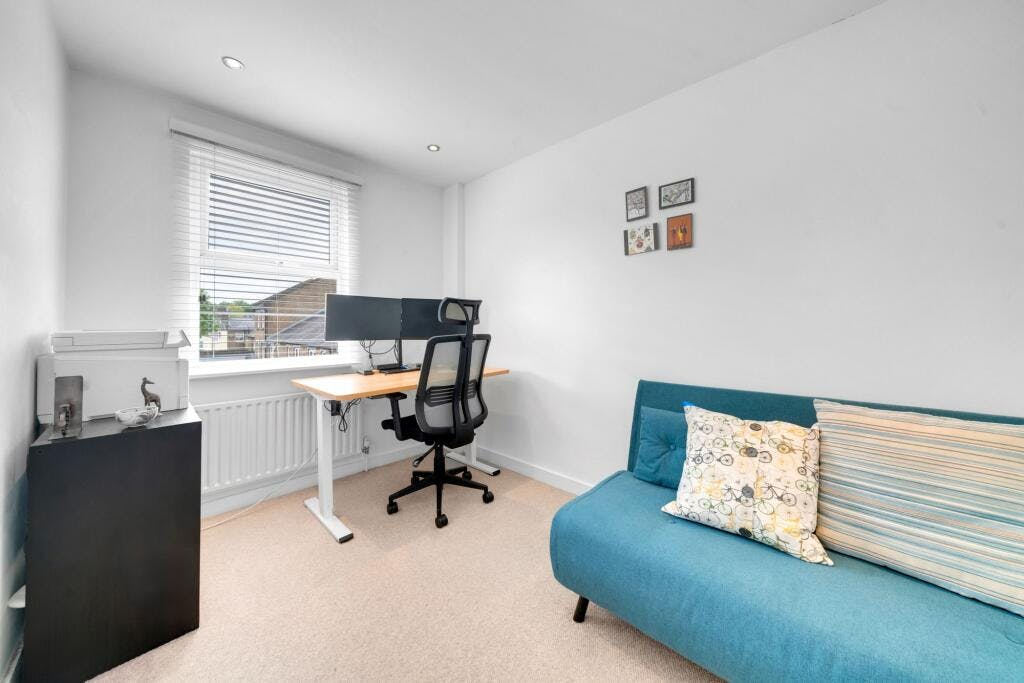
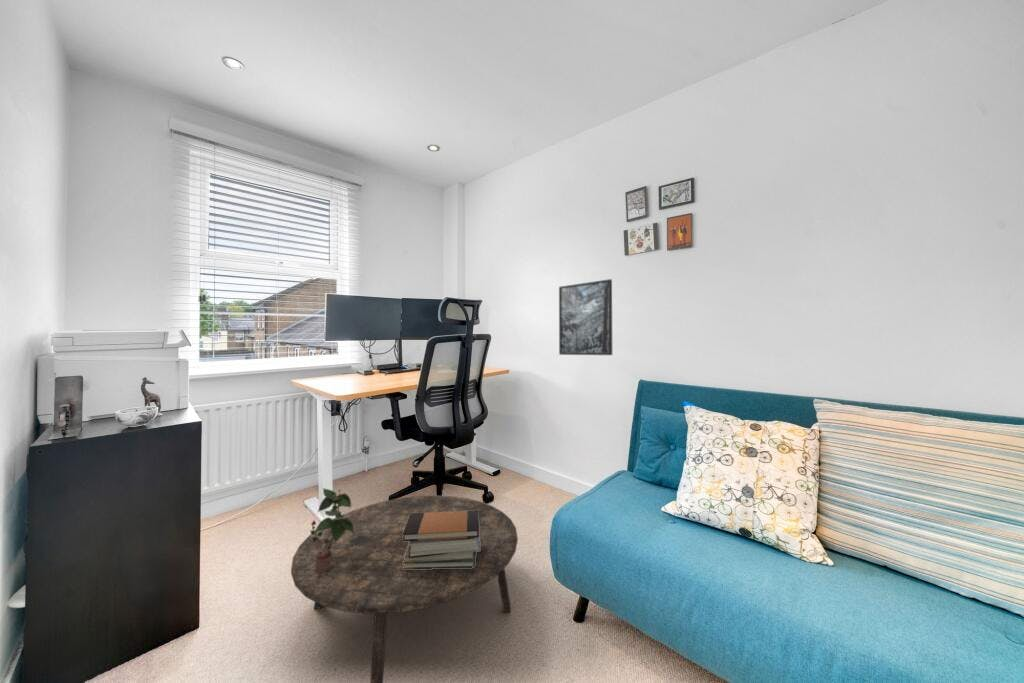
+ coffee table (412, 571)
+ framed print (584, 319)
+ book stack (443, 538)
+ potted plant (337, 523)
